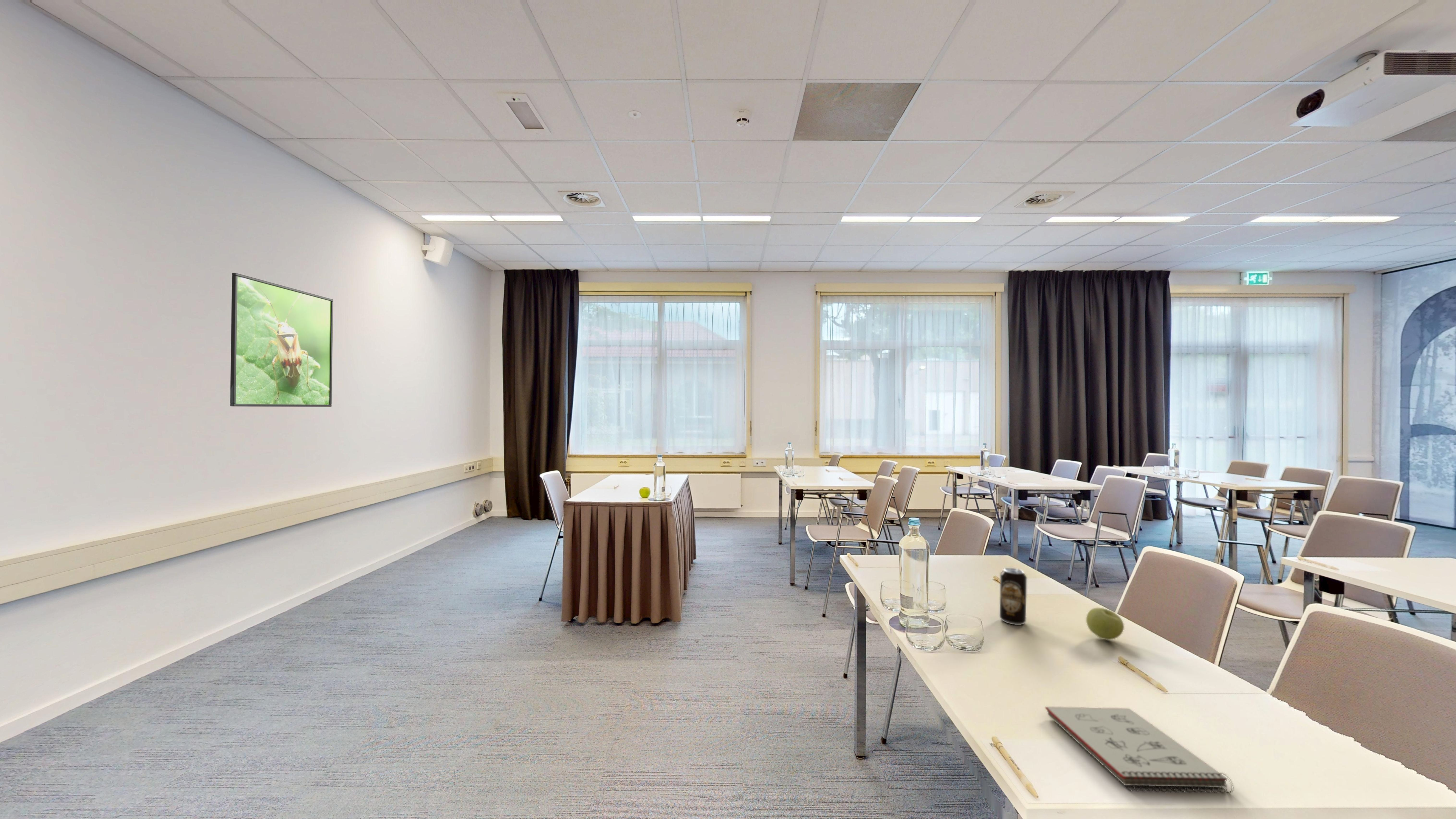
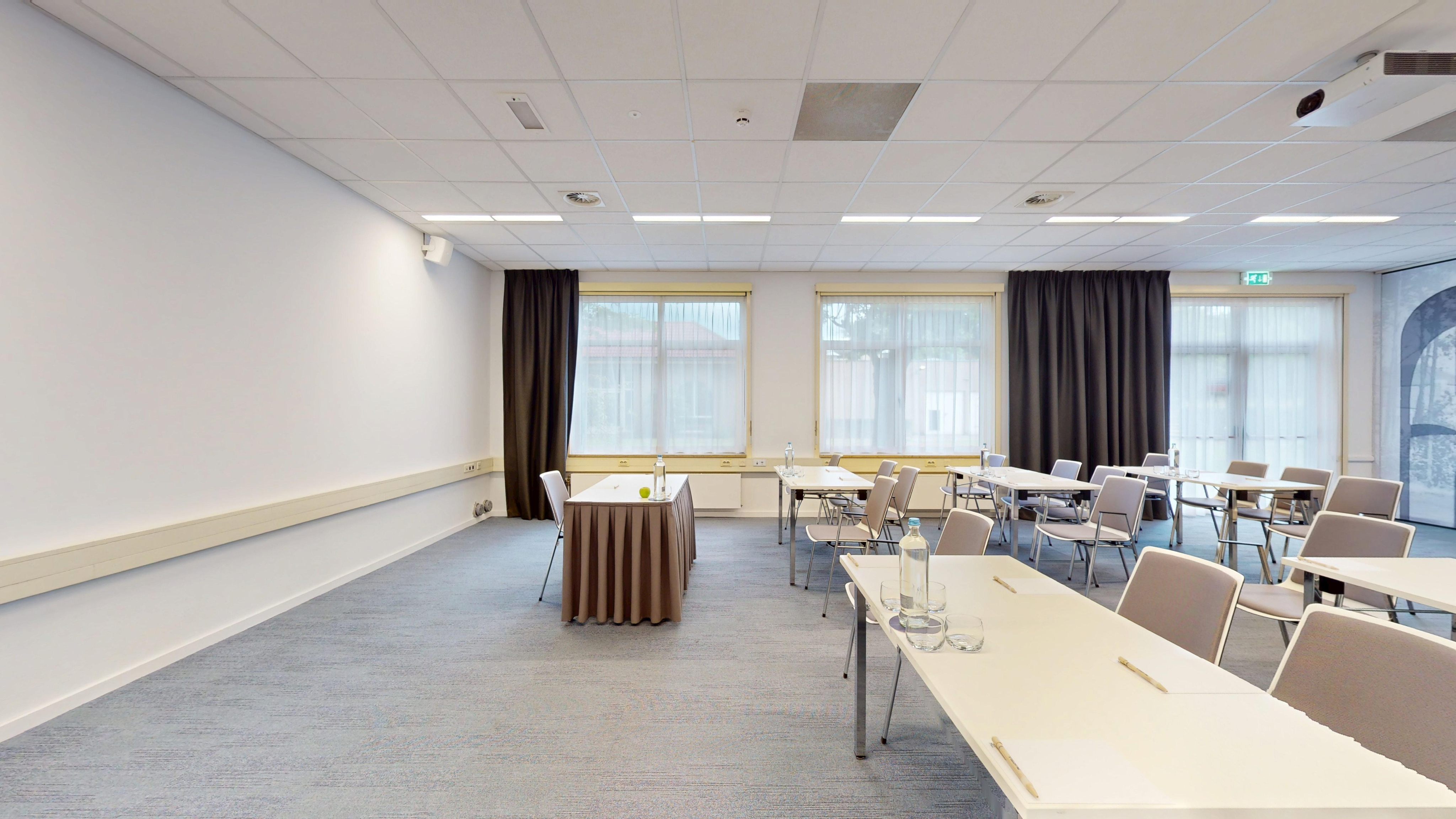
- notepad (1129, 742)
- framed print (287, 347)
- apple (1105, 624)
- beverage can (1013, 595)
